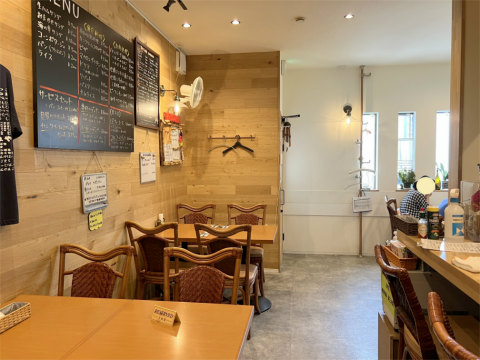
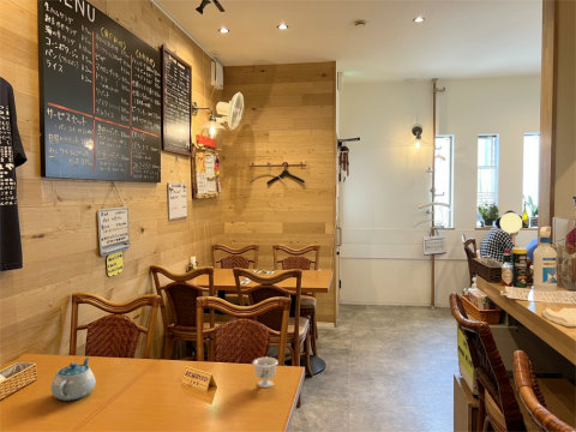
+ chinaware (74, 378)
+ teacup (265, 371)
